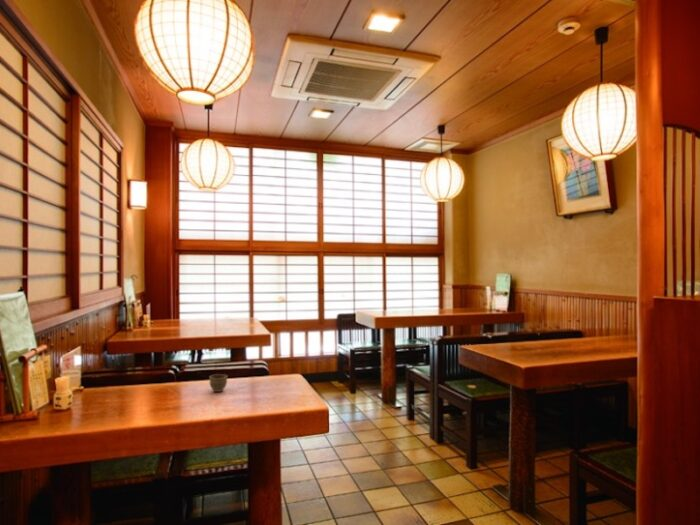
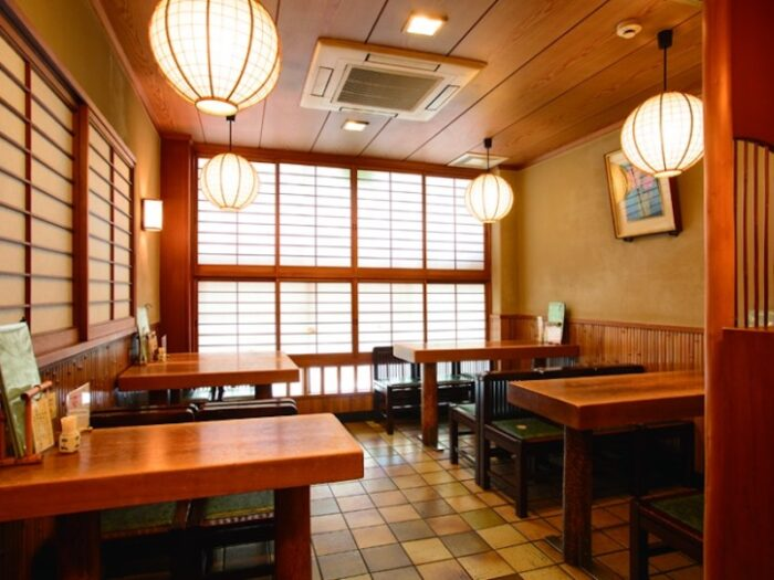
- cup (218, 382)
